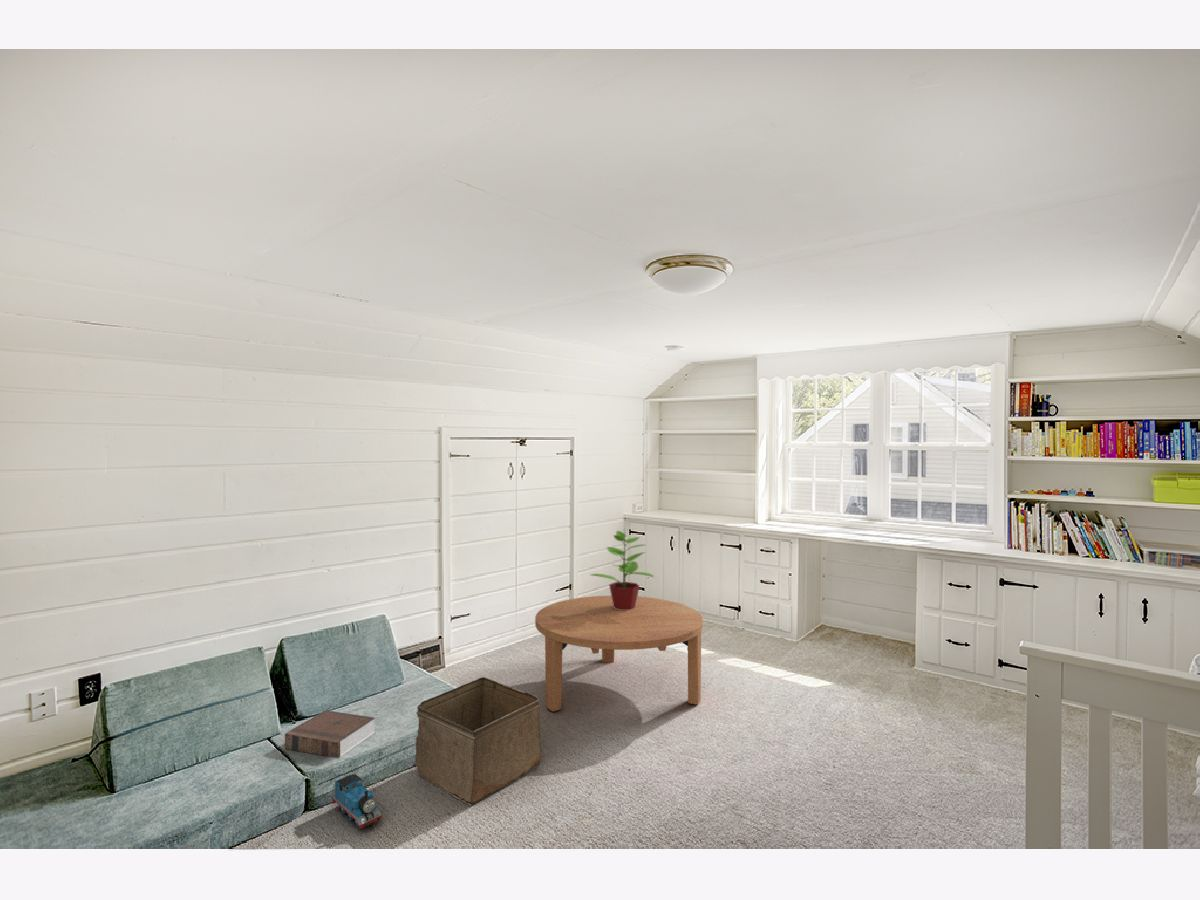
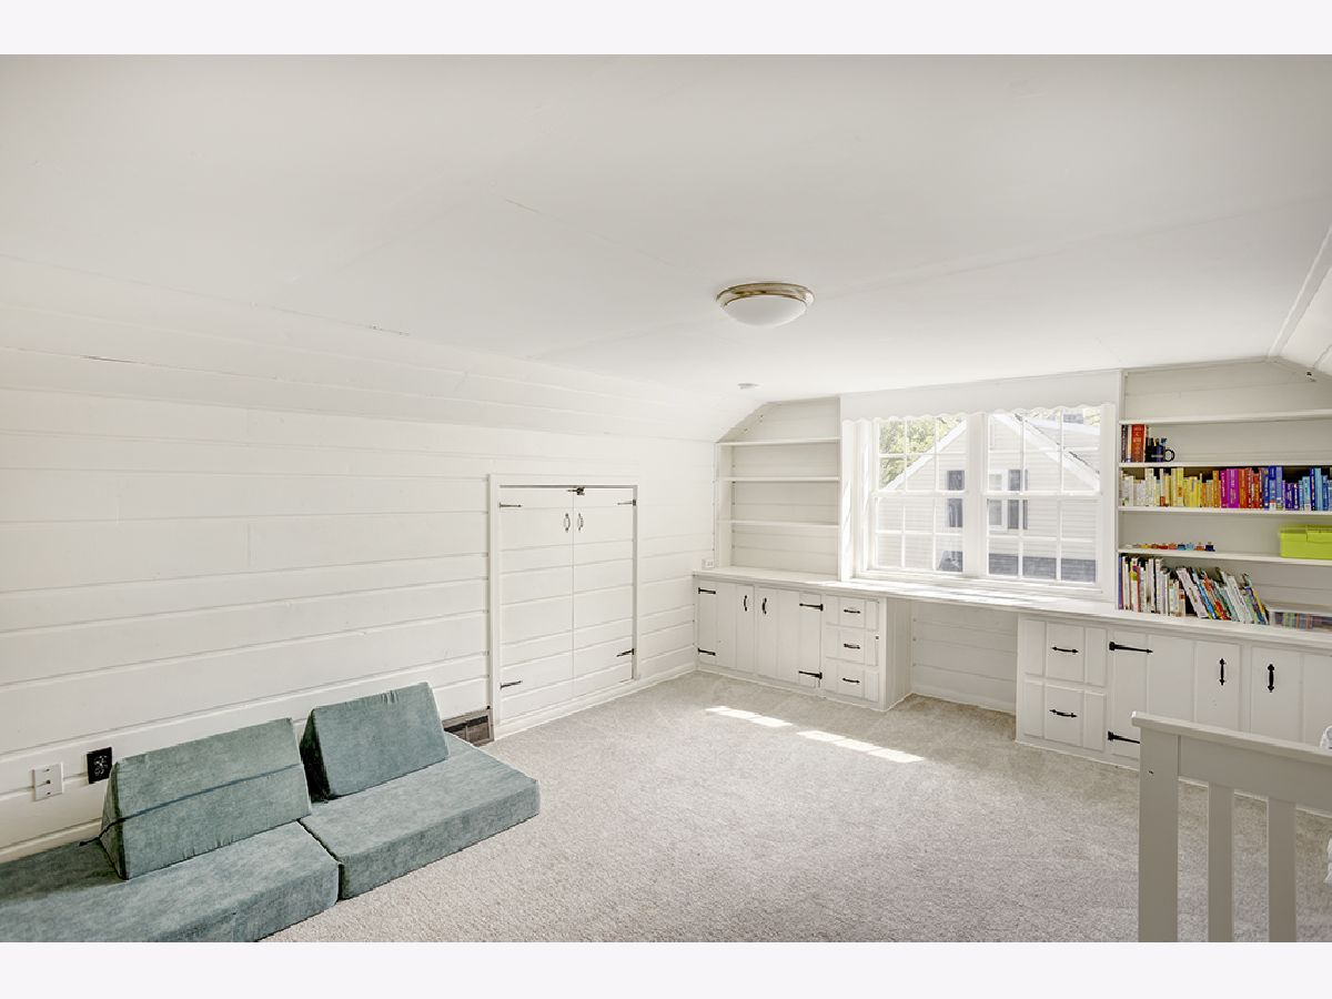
- toy train (357, 801)
- coffee table (618, 649)
- potted plant (624, 567)
- book (331, 732)
- storage bin (478, 734)
